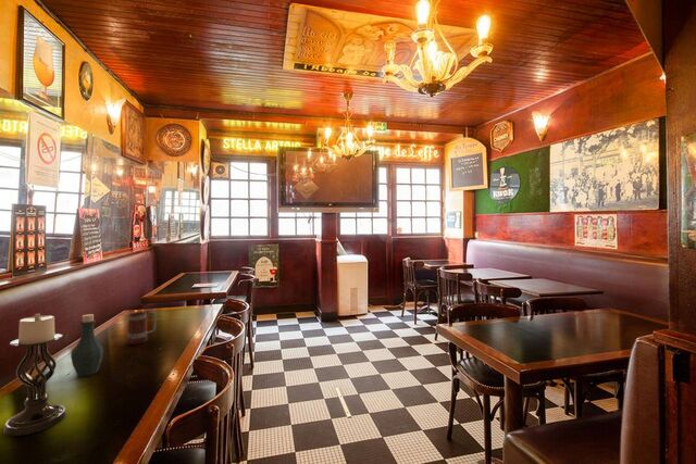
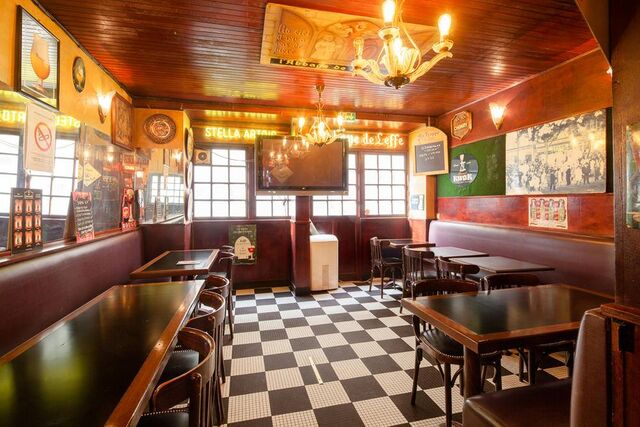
- bottle (87, 343)
- beer mug (141, 326)
- candle holder (36, 367)
